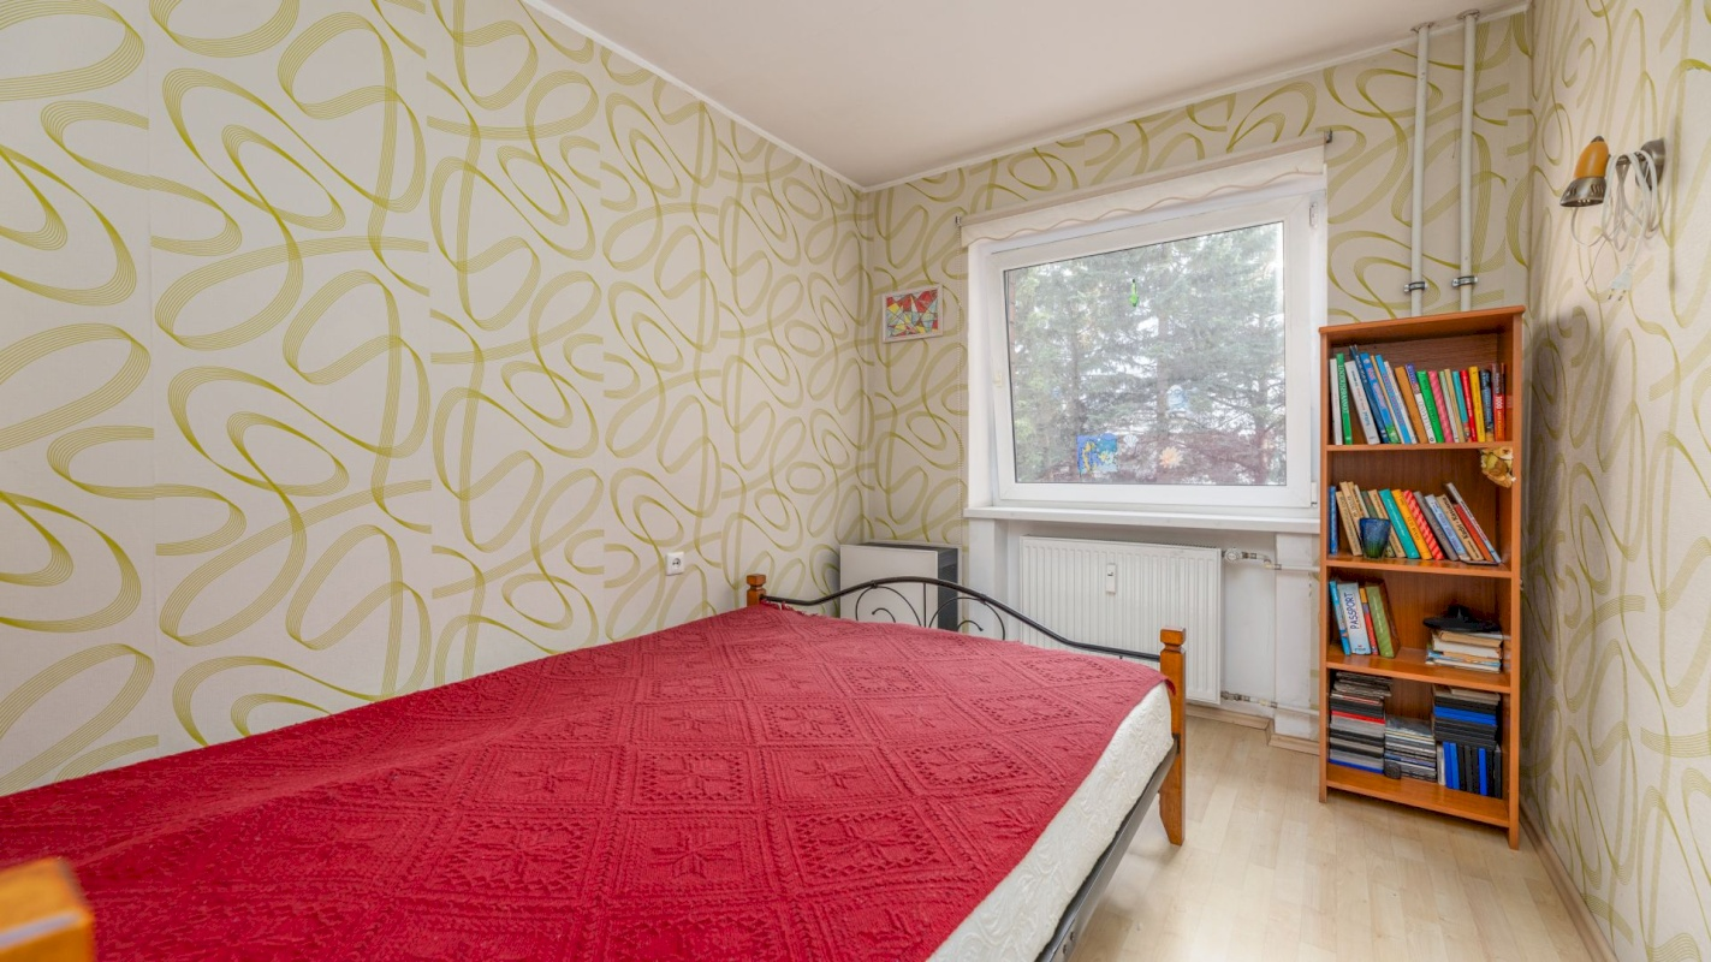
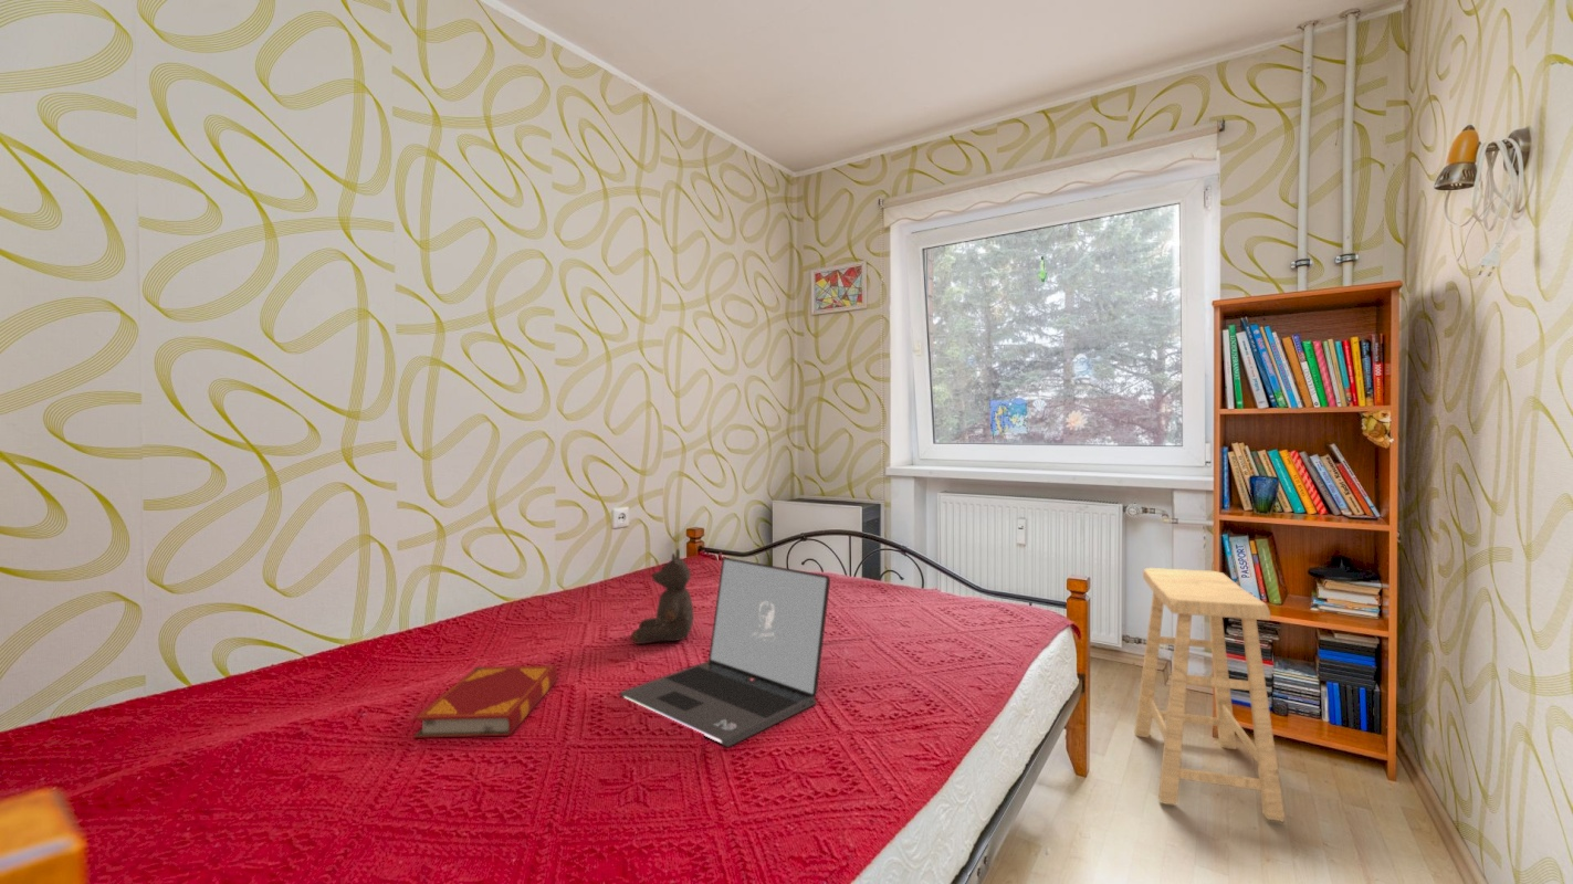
+ hardback book (492, 697)
+ stool (1199, 678)
+ laptop (724, 636)
+ stuffed bear (662, 594)
